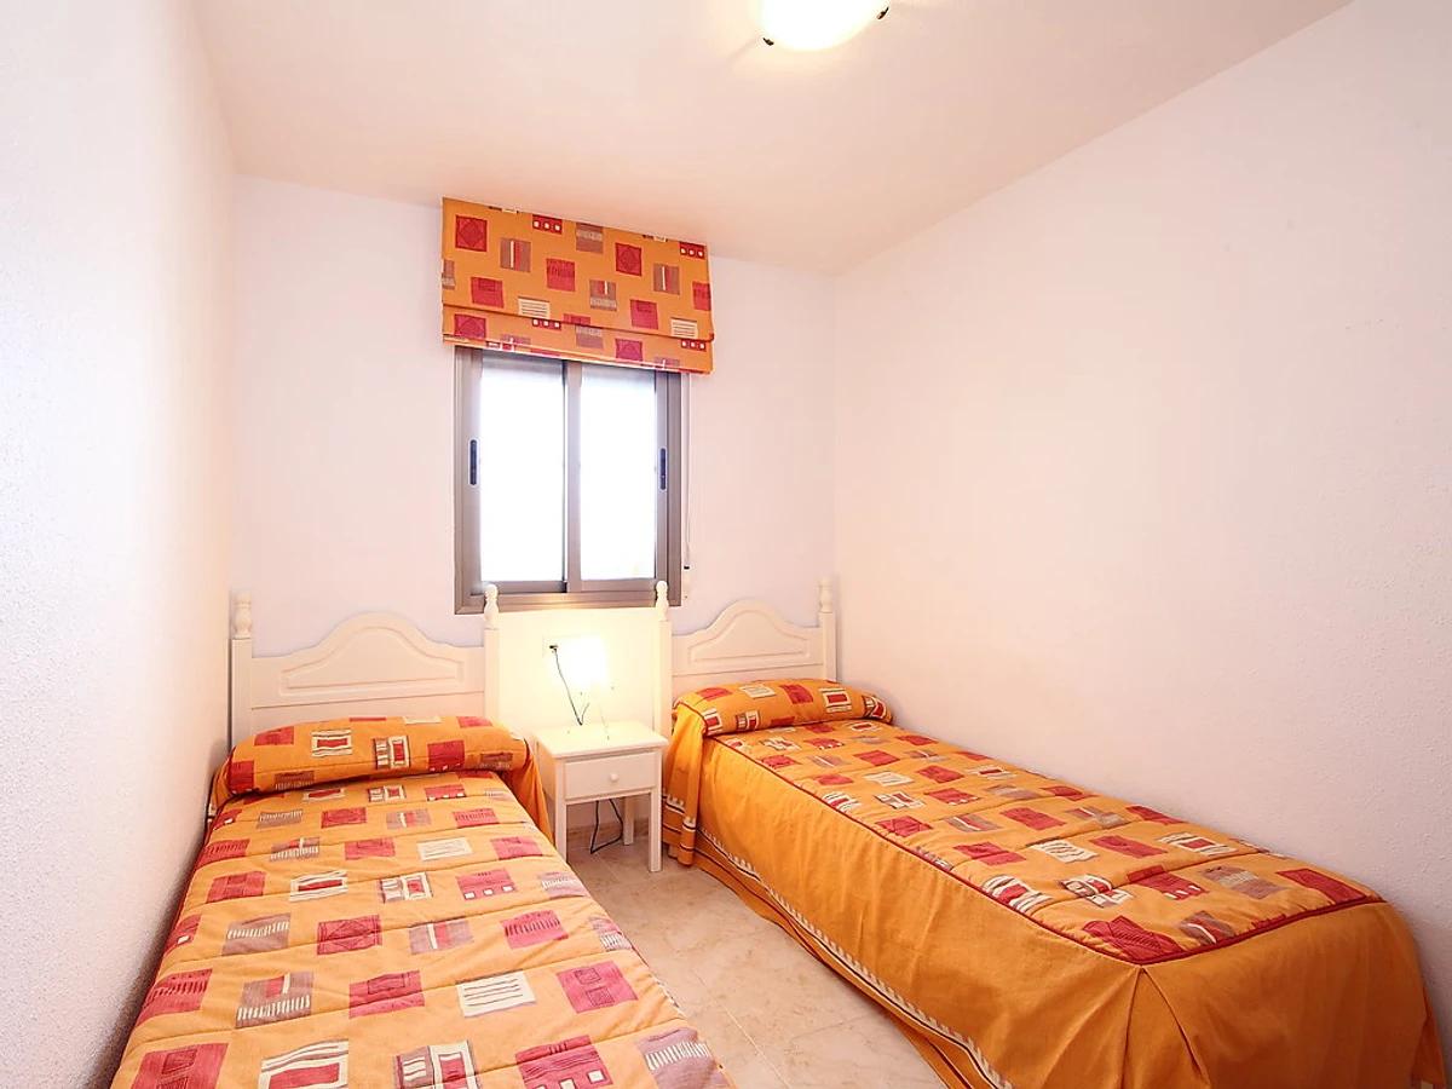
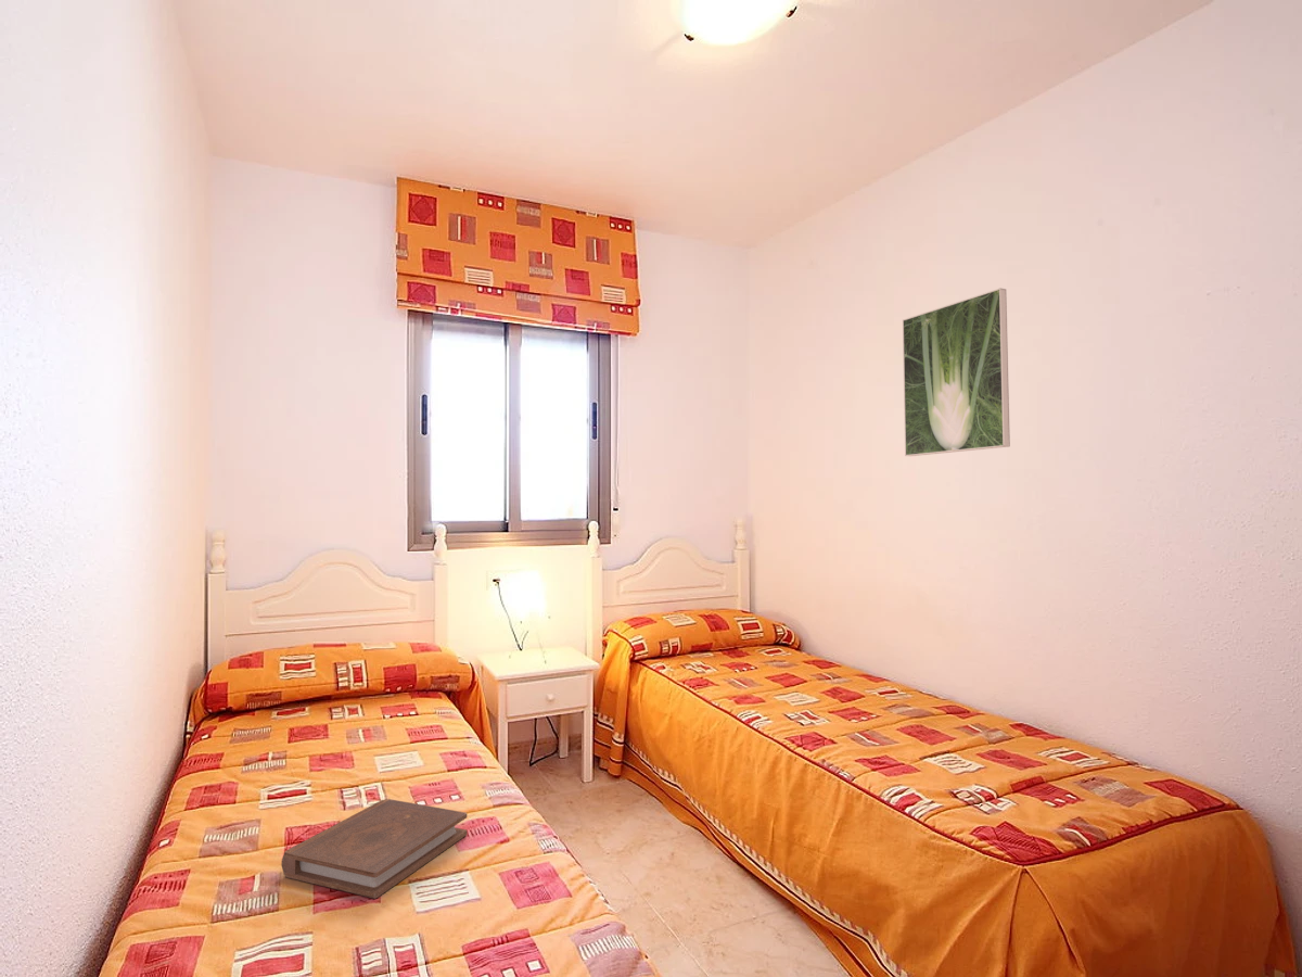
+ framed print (952, 378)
+ book (379, 841)
